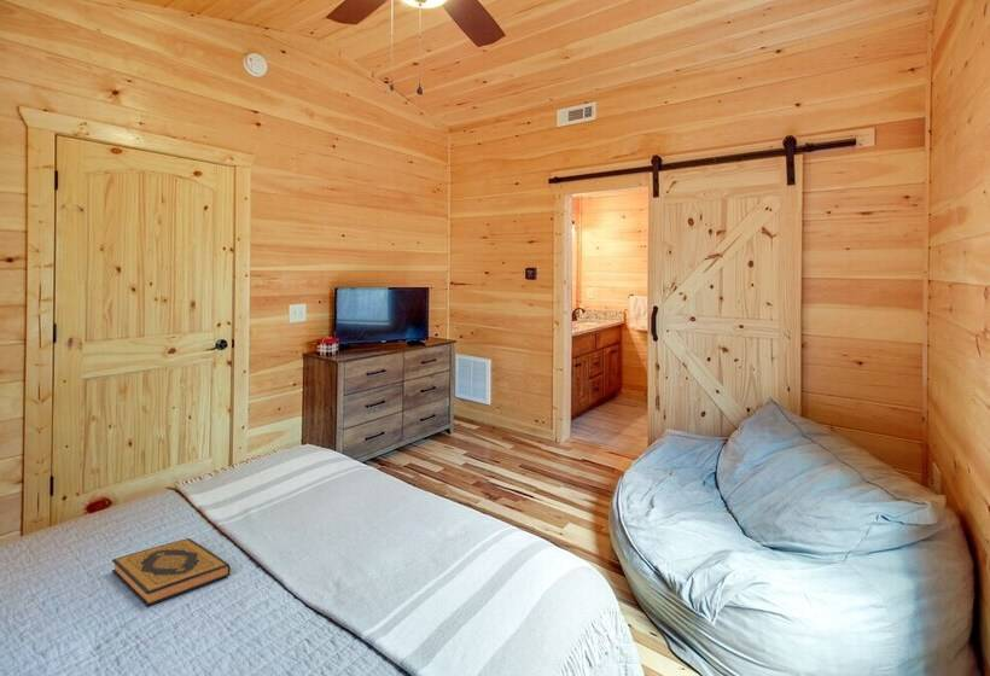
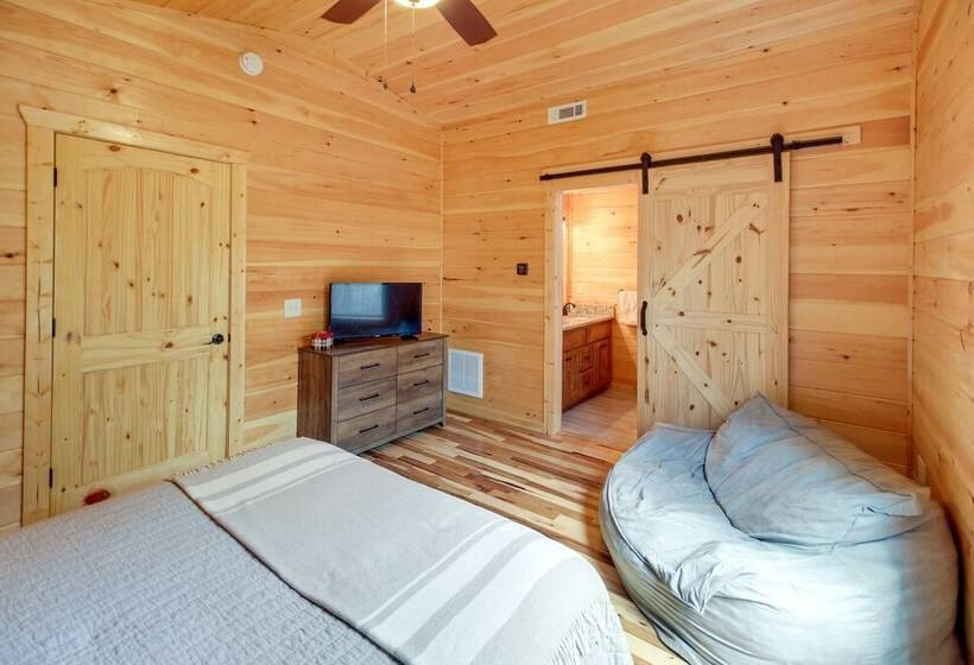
- hardback book (170, 567)
